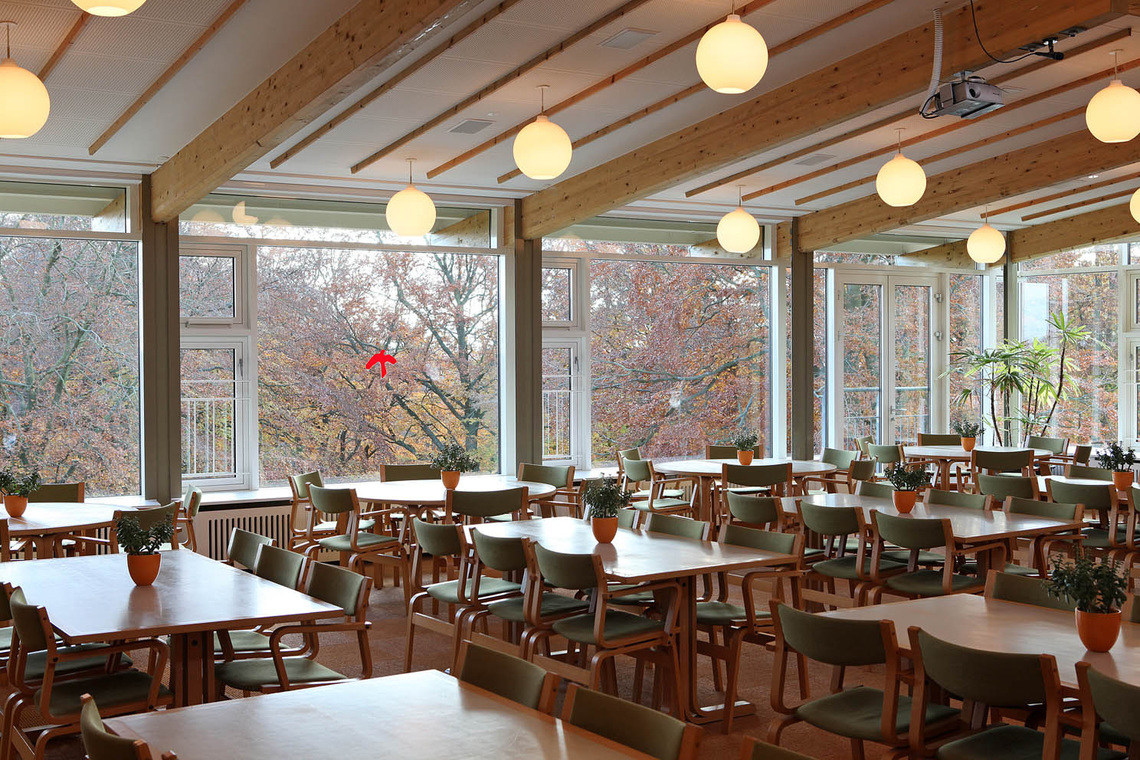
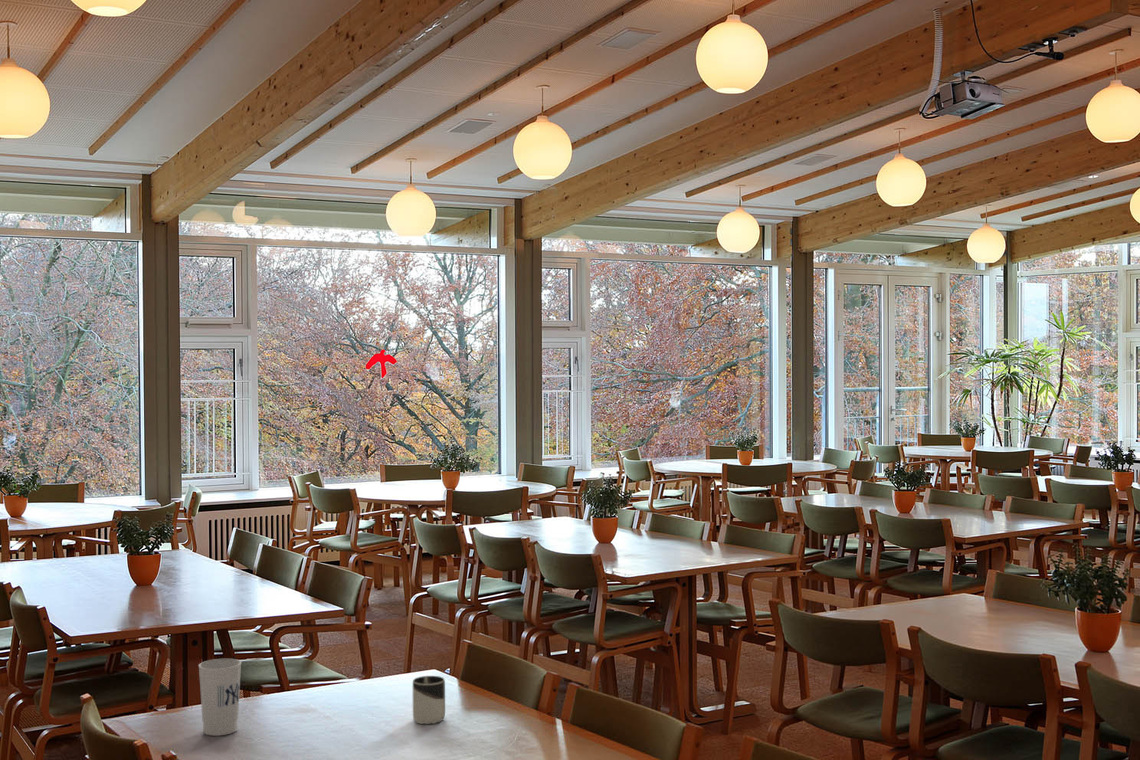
+ cup (220, 697)
+ cup (429, 698)
